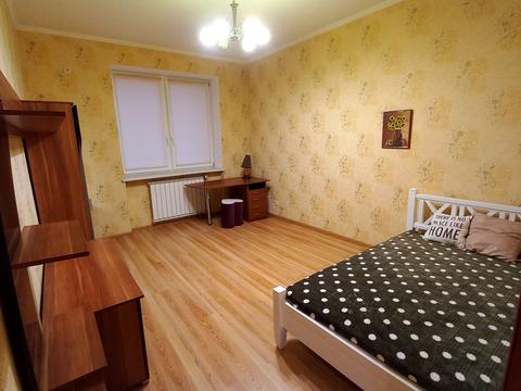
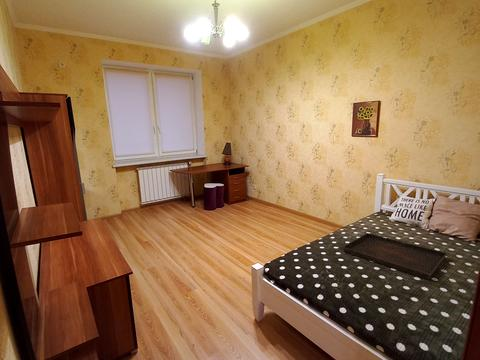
+ serving tray (392, 252)
